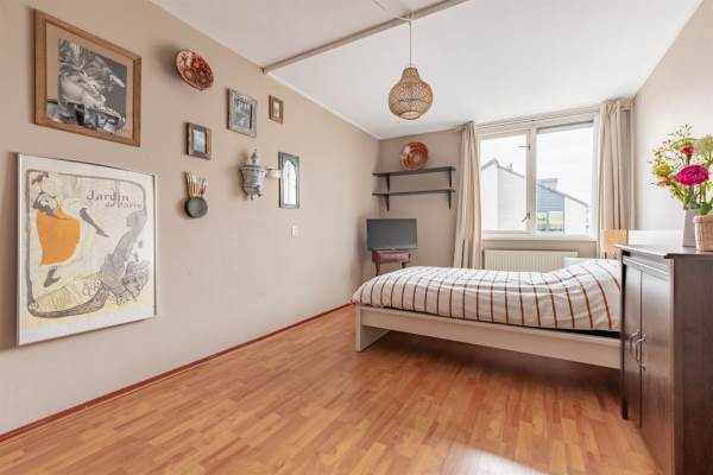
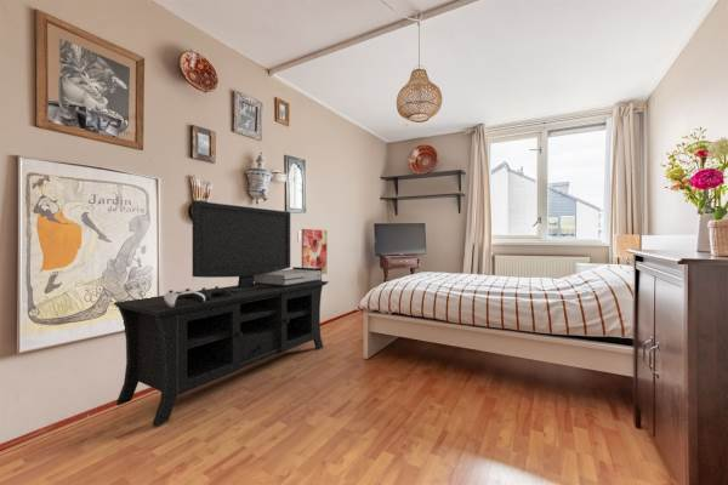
+ media console (243, 289)
+ wall art (314, 252)
